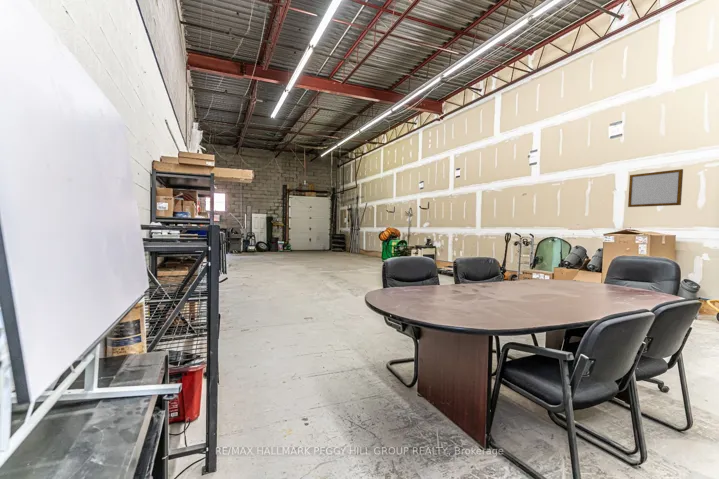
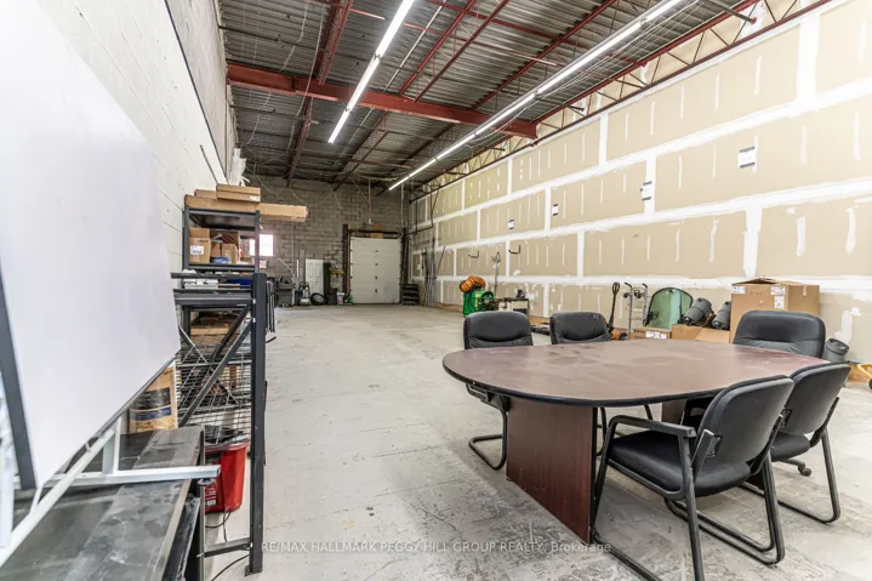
- writing board (653, 189)
